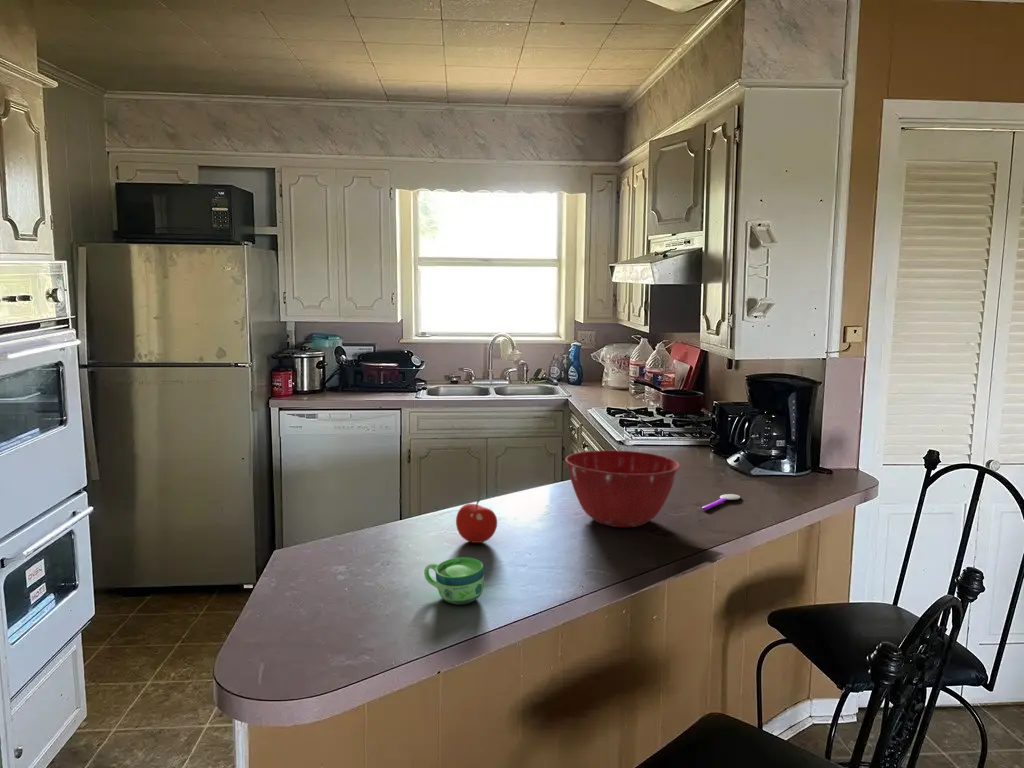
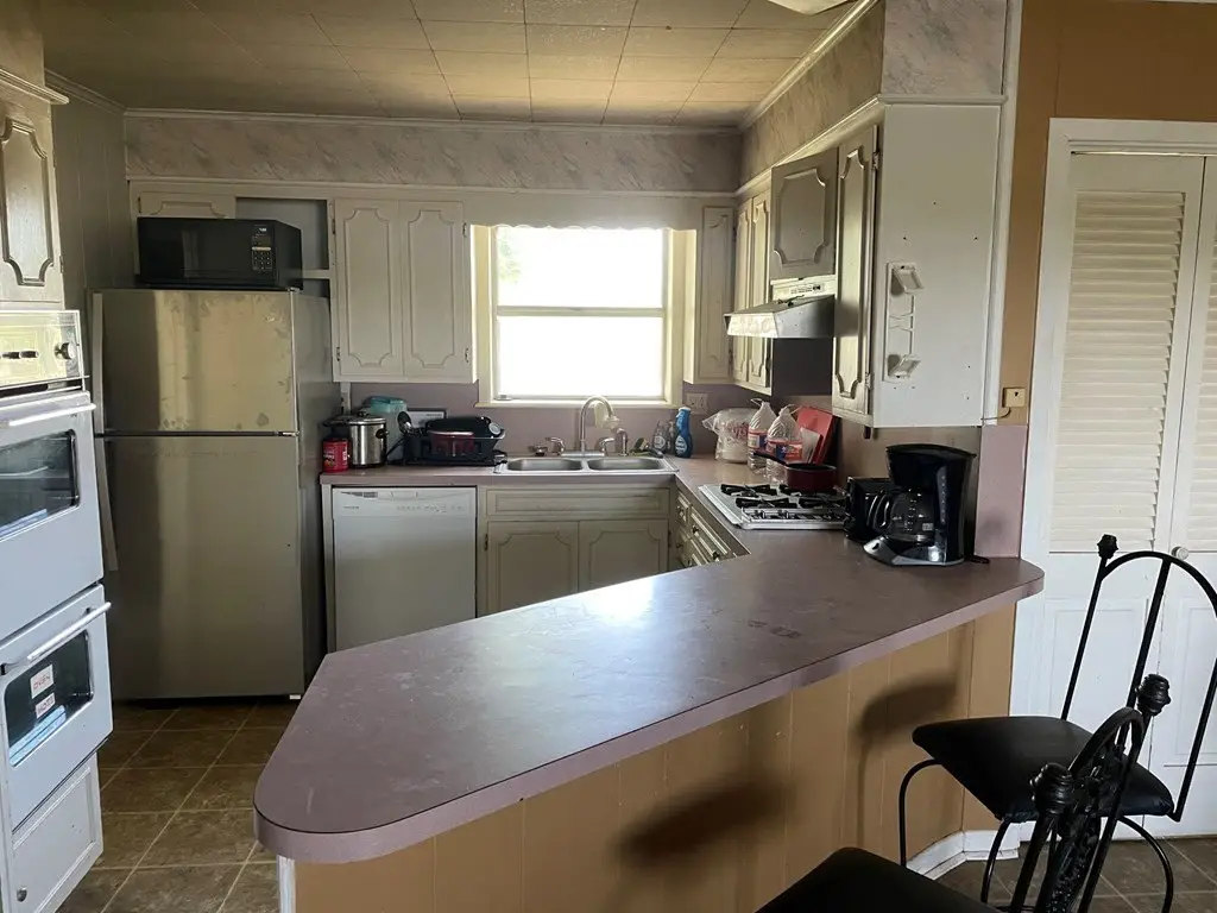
- mixing bowl (621, 490)
- cup (452, 582)
- fruit (476, 520)
- spoon (720, 500)
